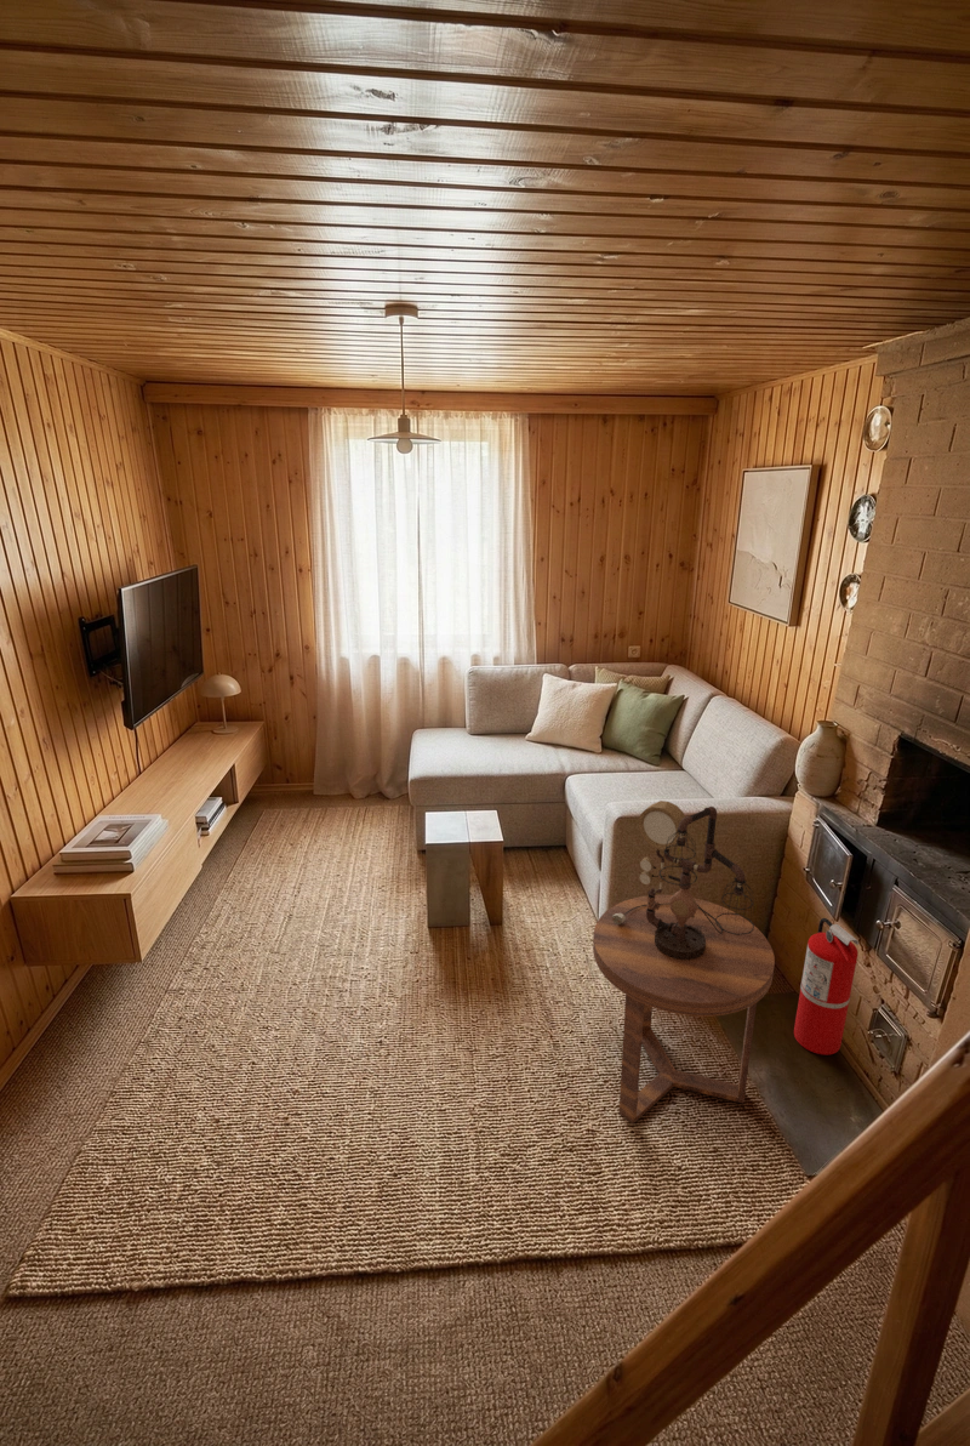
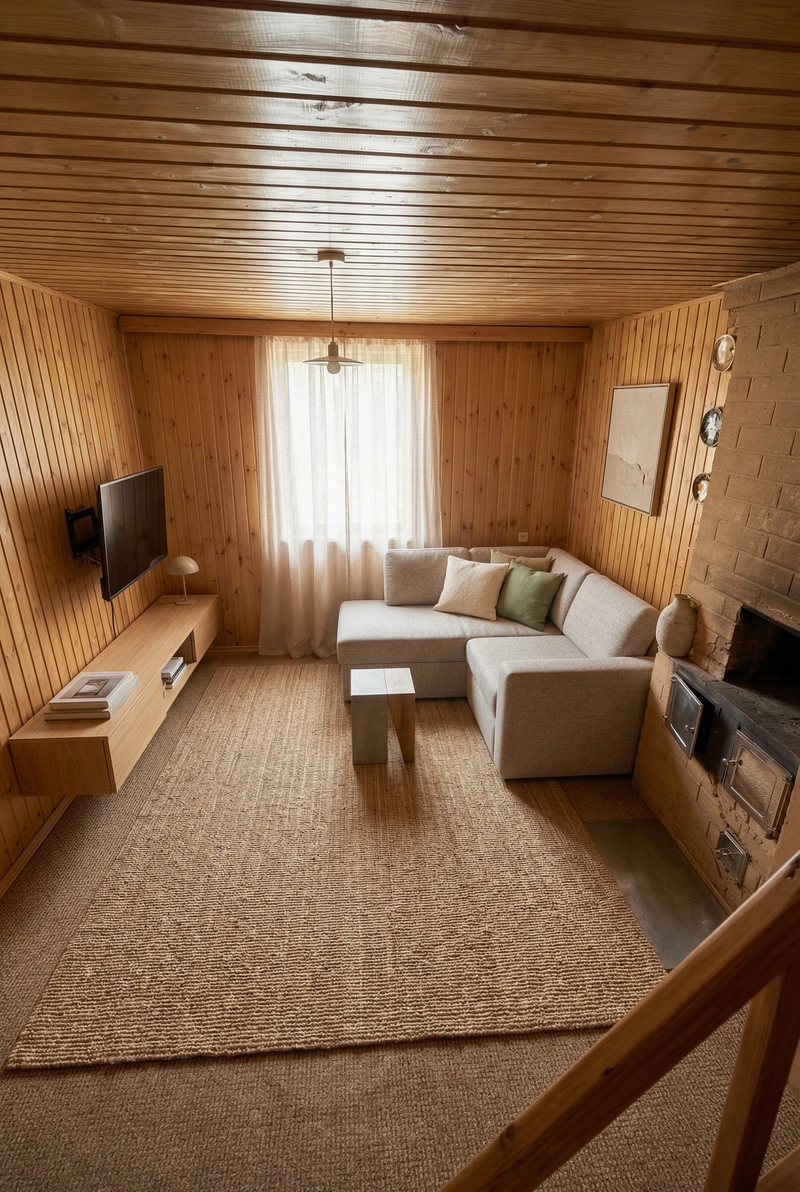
- table lamp (689, 871)
- fire extinguisher (827, 983)
- side table (674, 1012)
